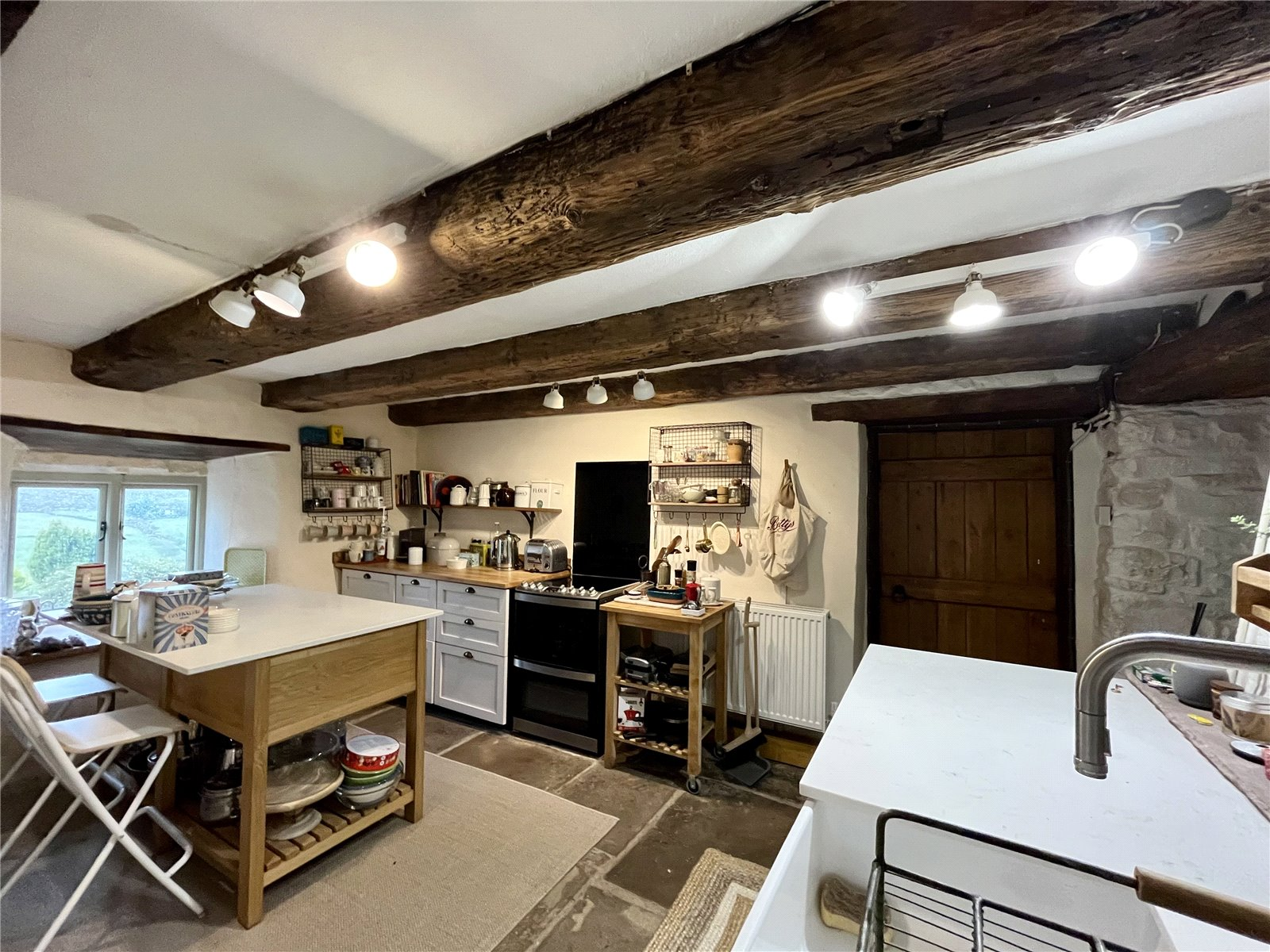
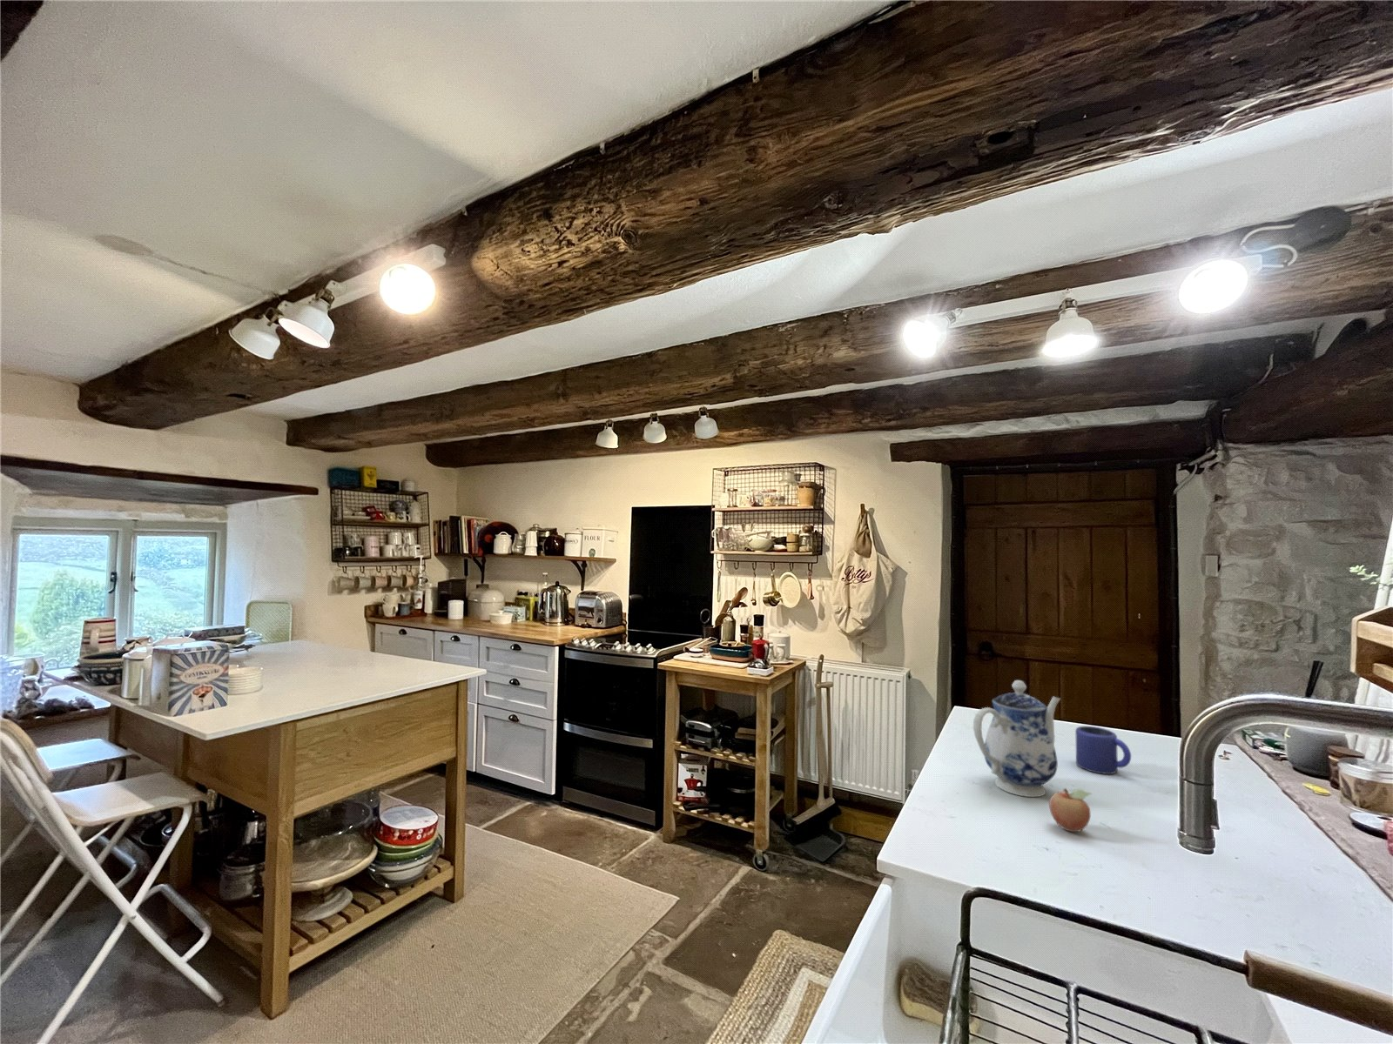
+ fruit (1071, 808)
+ teapot (1019, 734)
+ mug (1103, 751)
